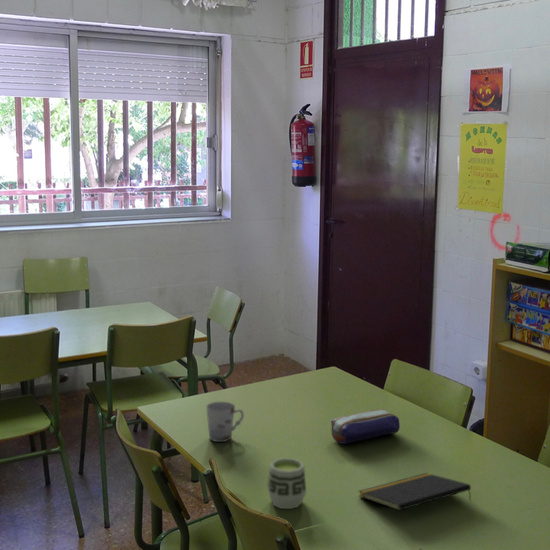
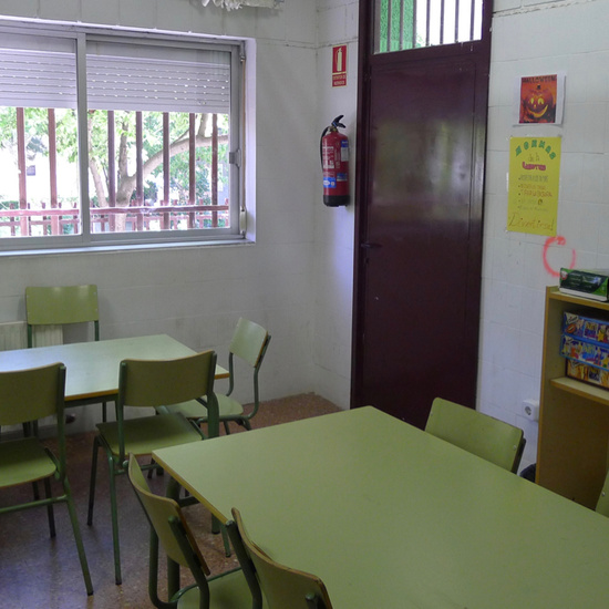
- cup (225, 421)
- notepad (413, 490)
- pencil case (365, 426)
- cup (286, 483)
